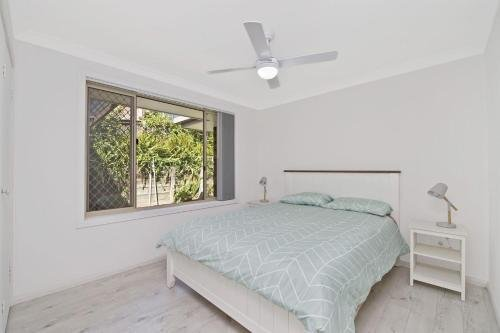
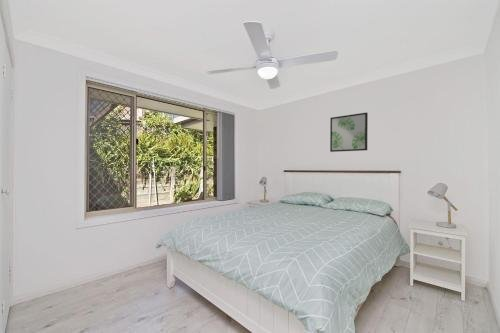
+ wall art (348, 133)
